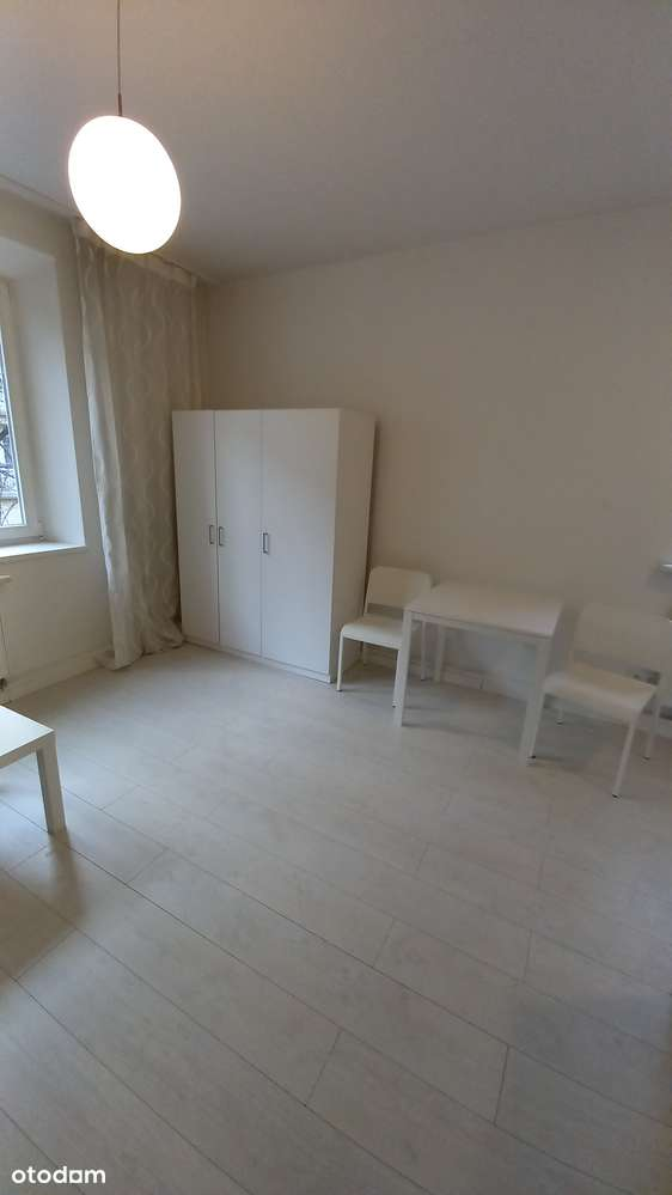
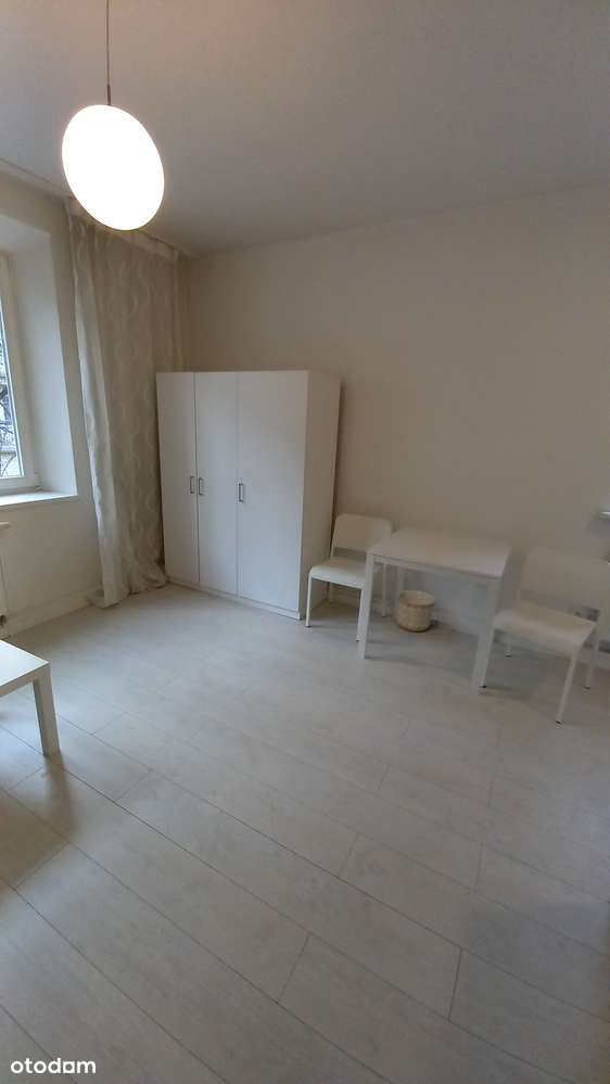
+ planter (414, 611)
